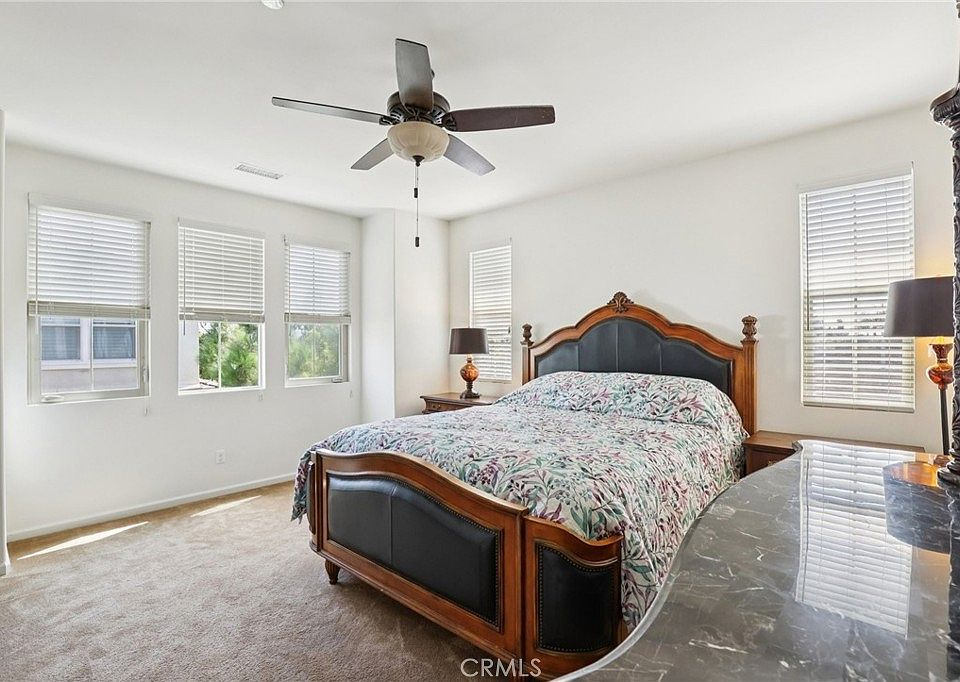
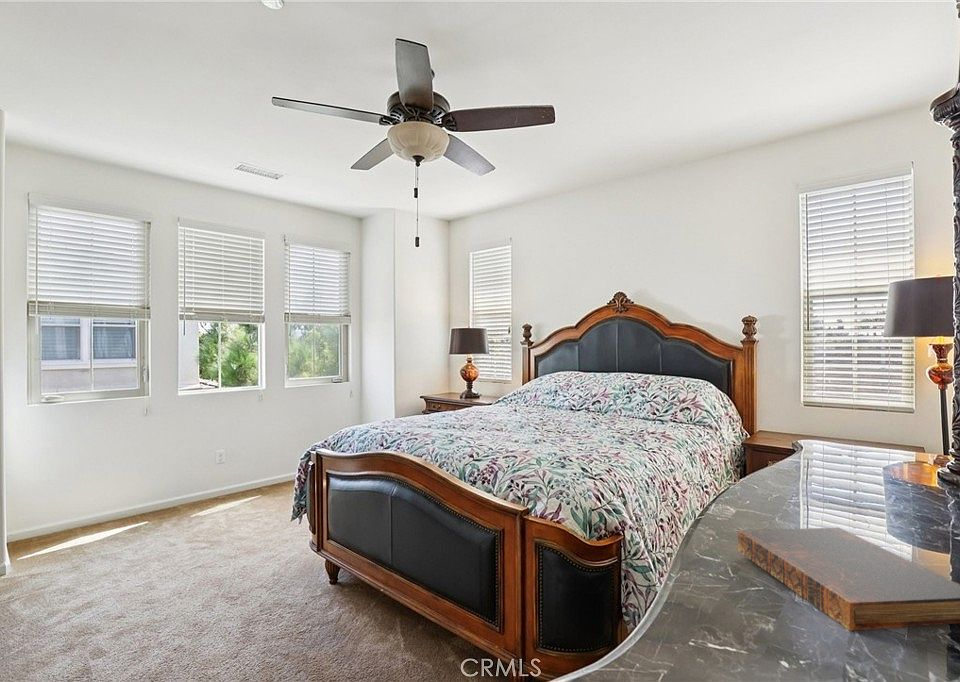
+ book (843, 570)
